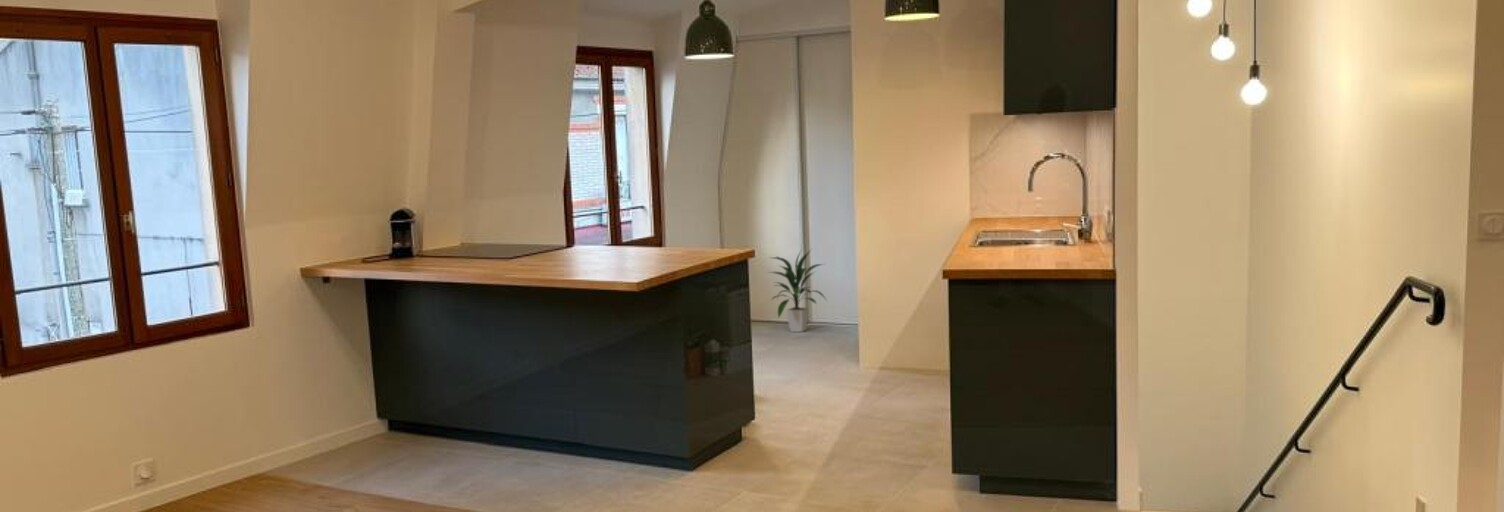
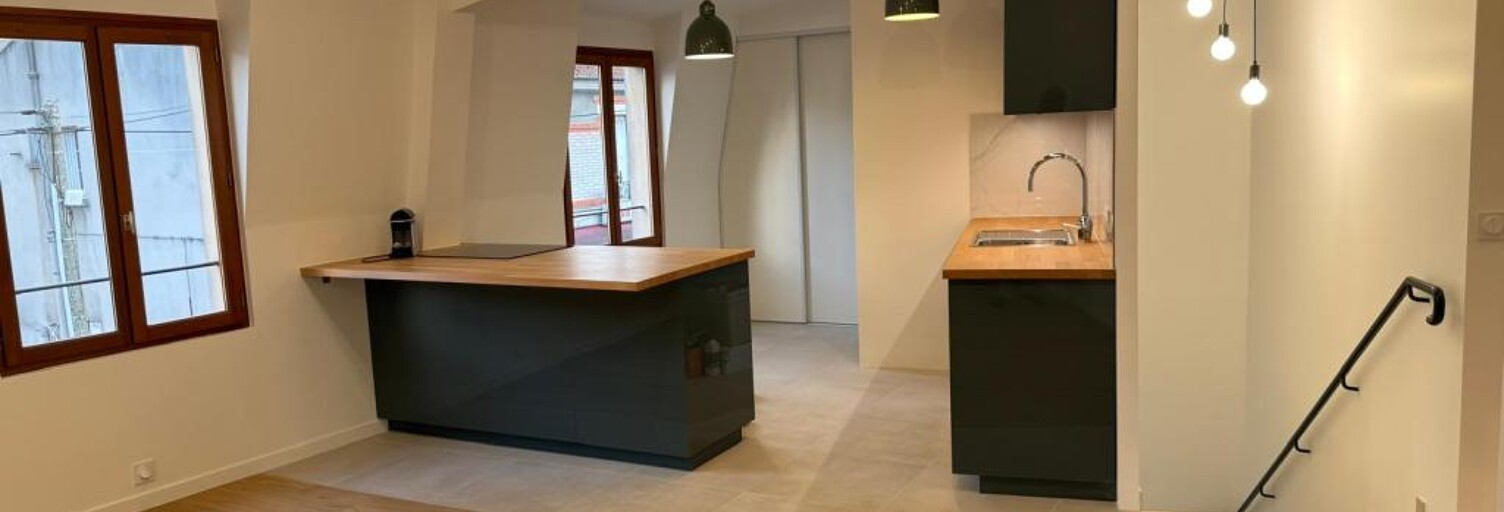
- indoor plant (793, 289)
